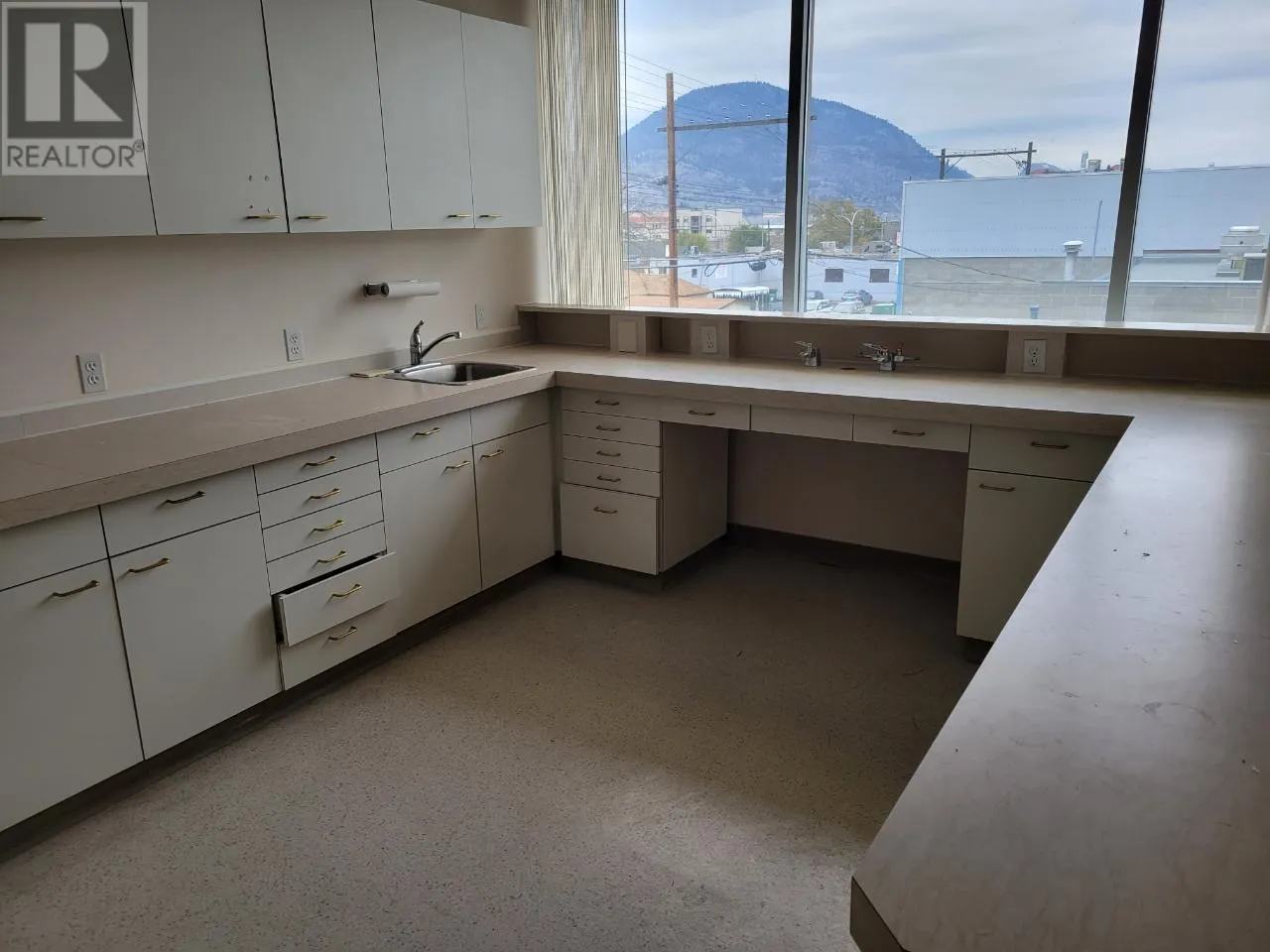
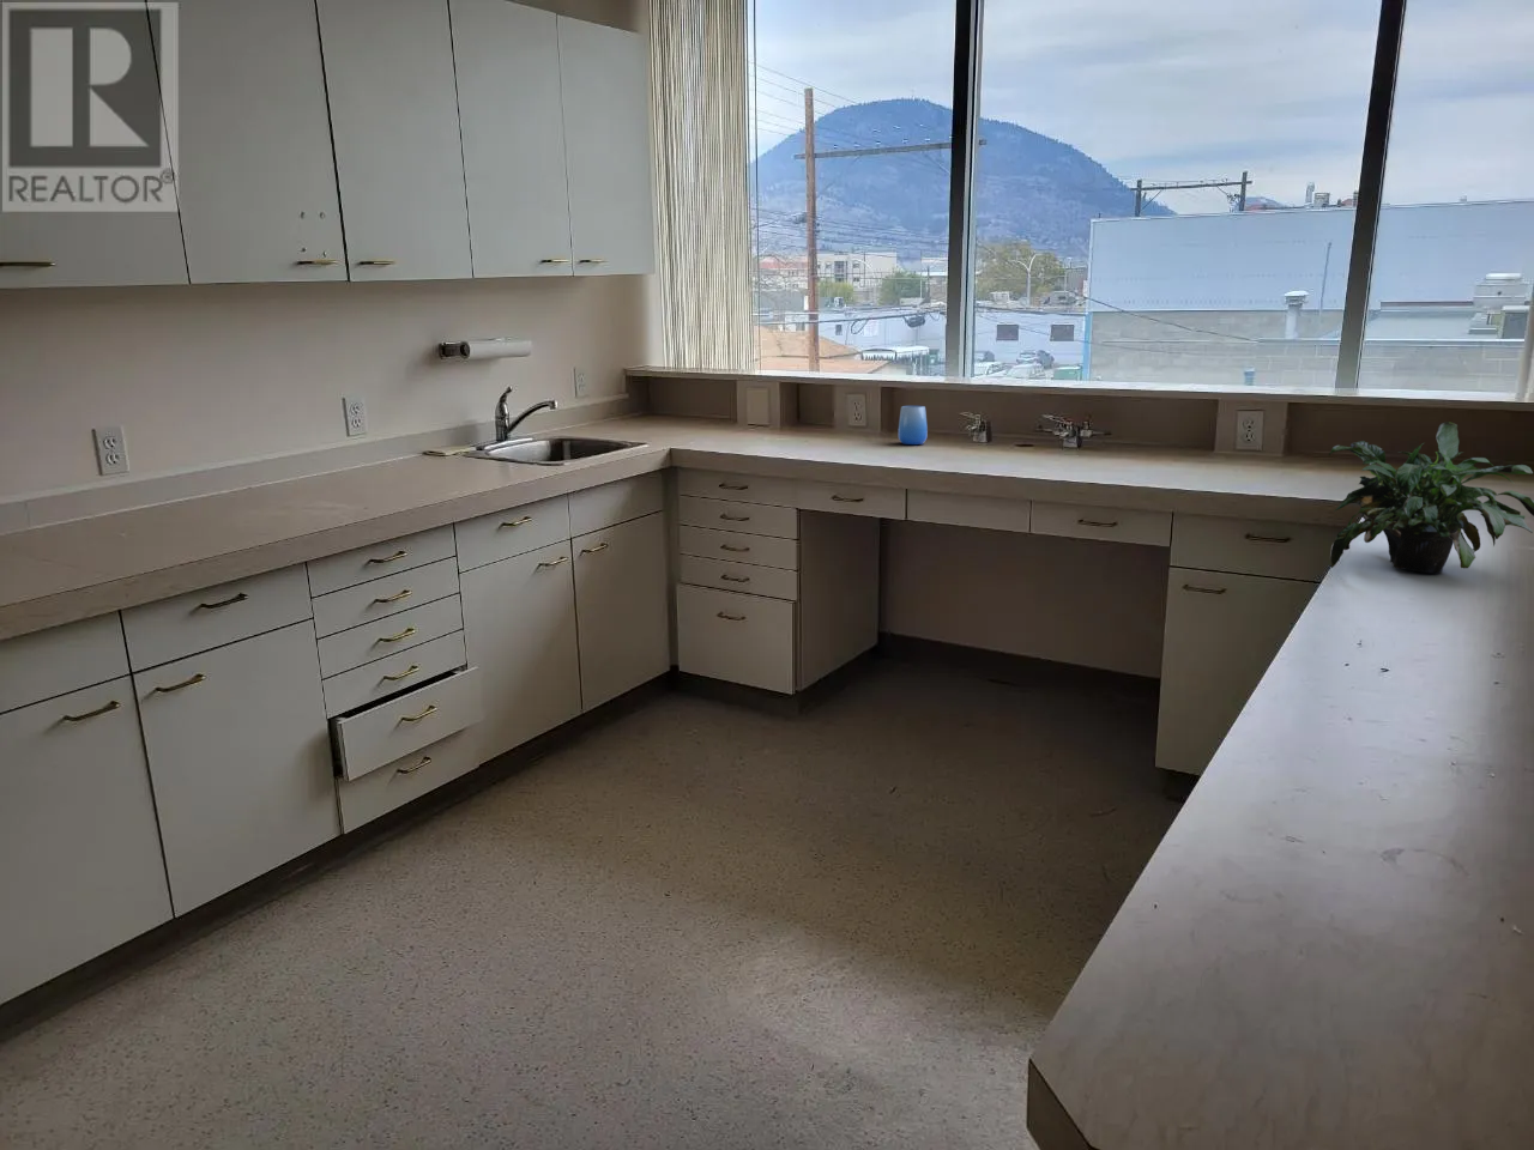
+ potted plant (1433, 498)
+ cup (912, 424)
